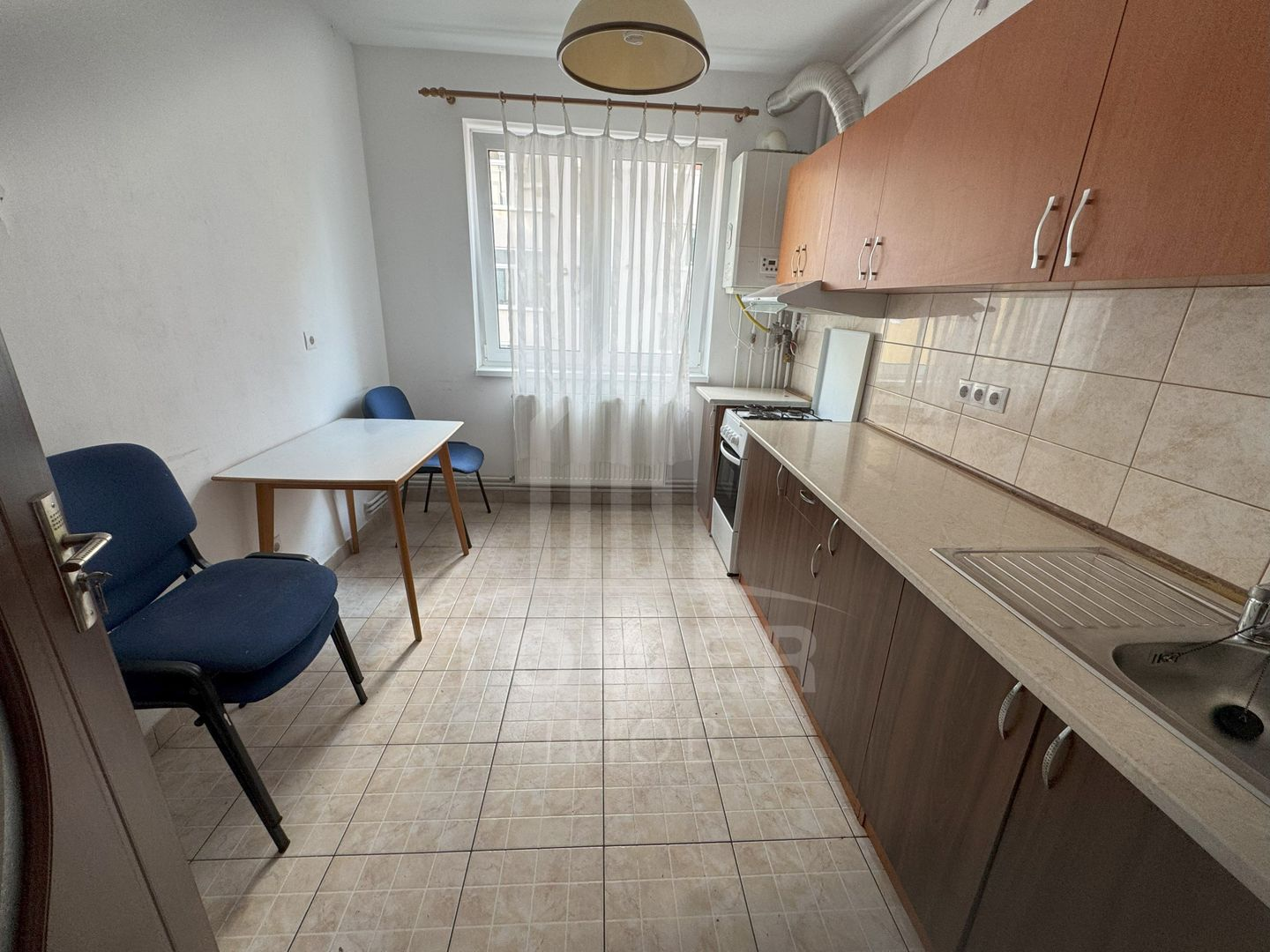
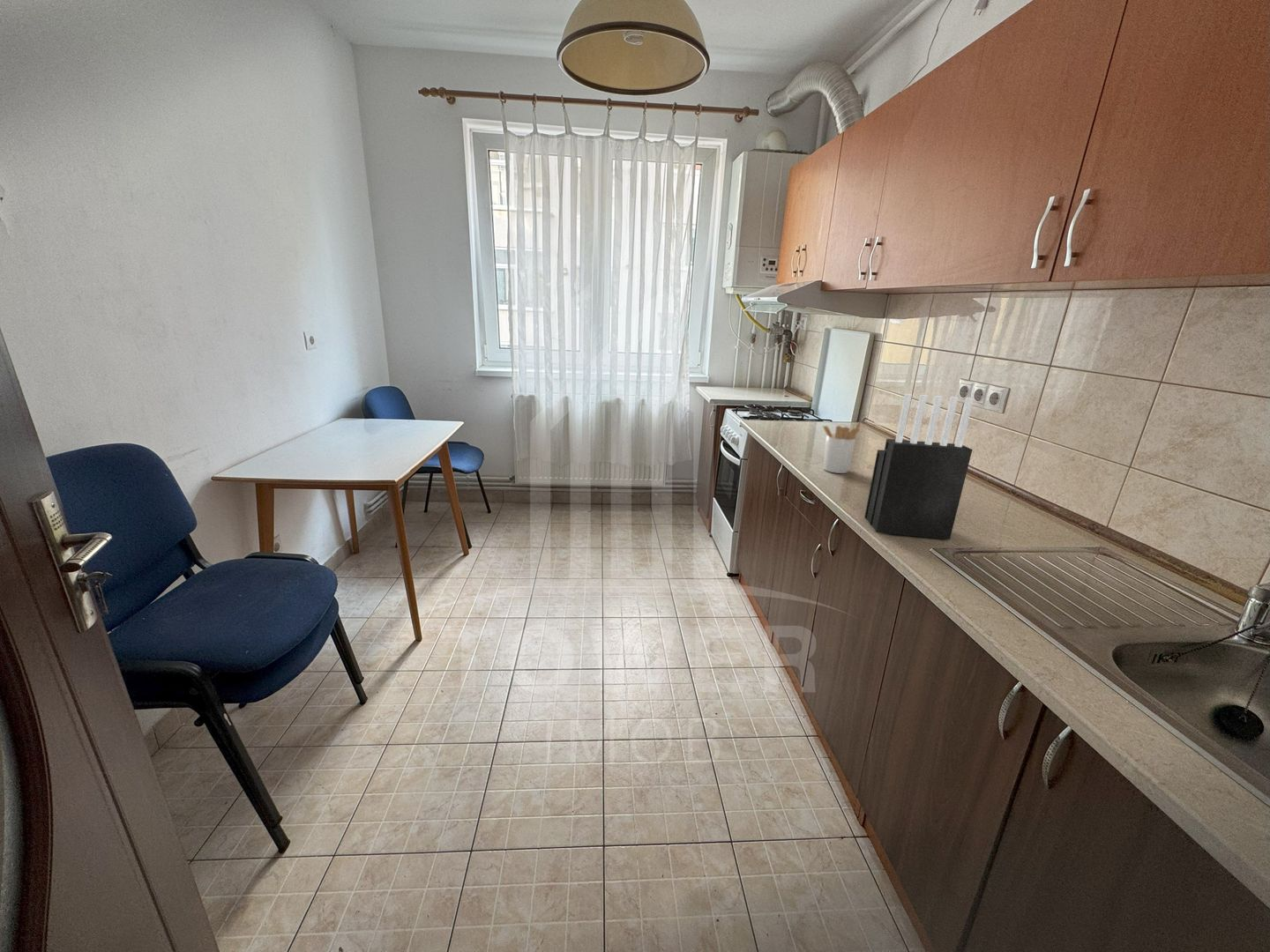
+ utensil holder (840, 446)
+ knife block (917, 463)
